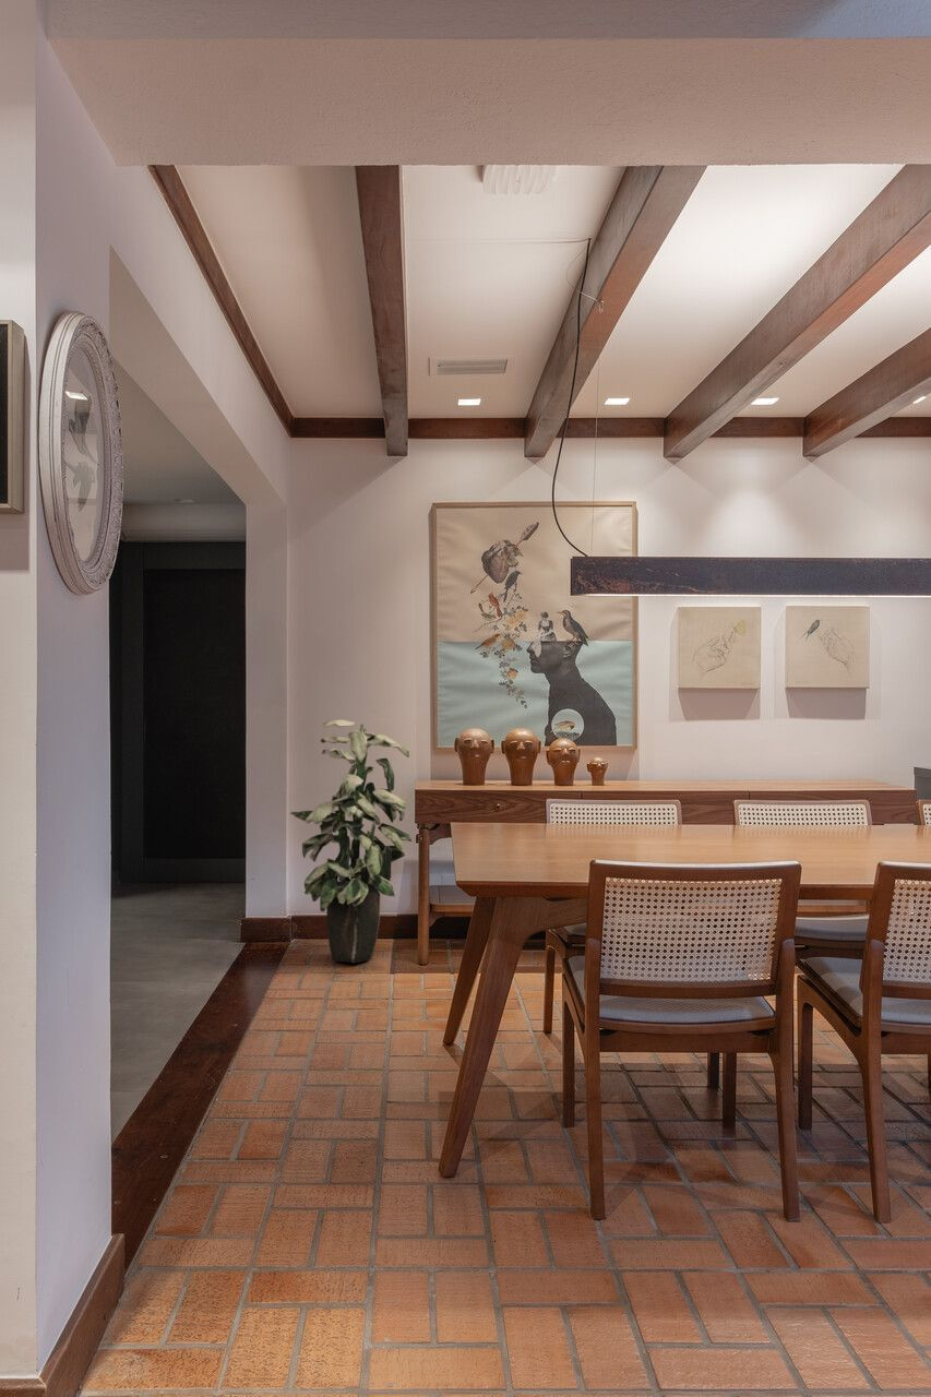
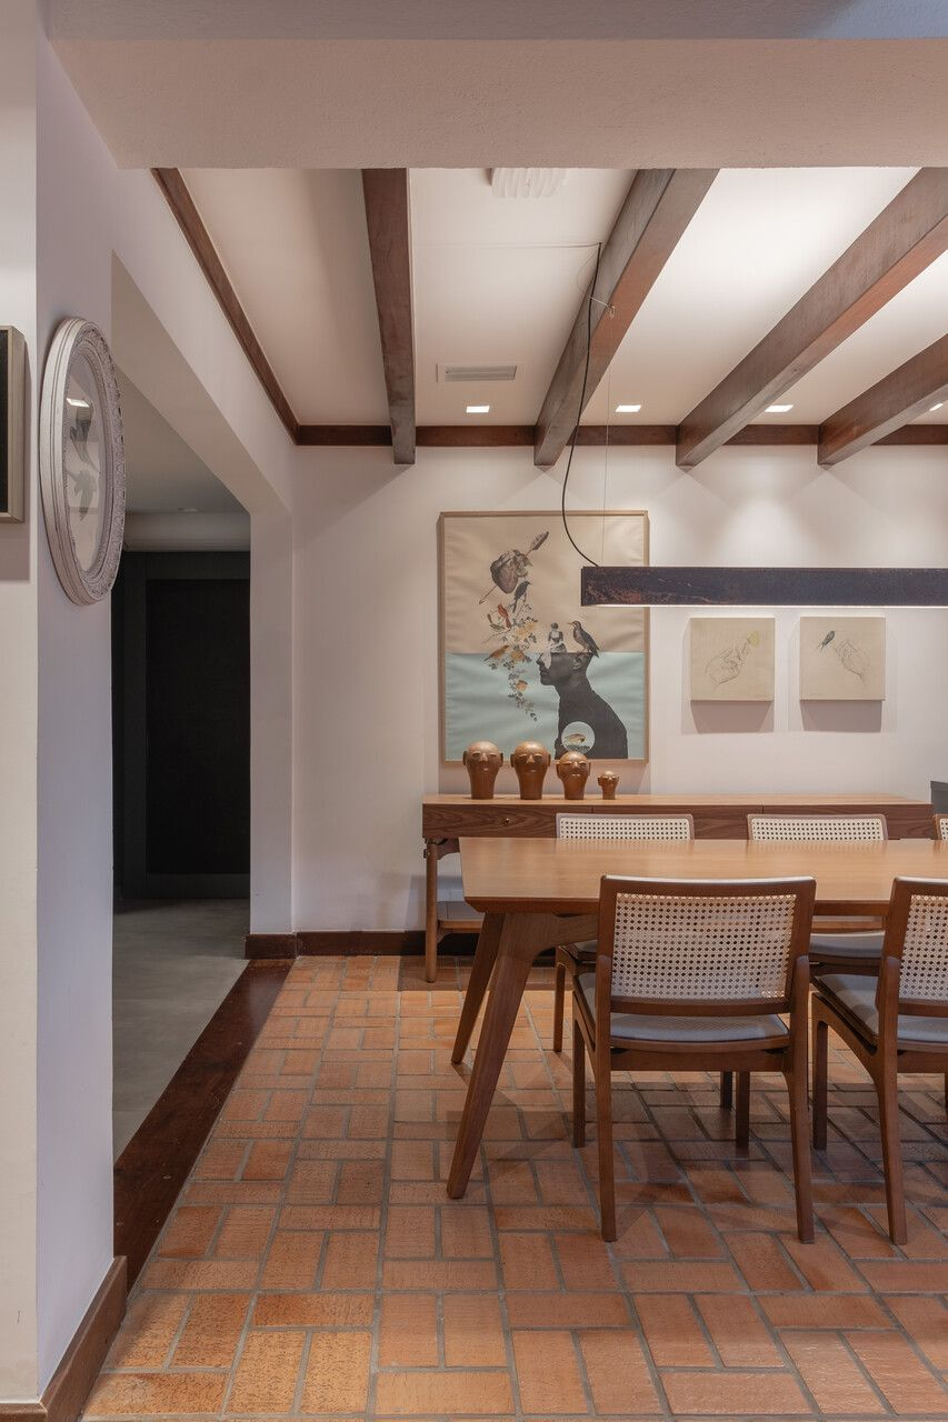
- indoor plant (351, 840)
